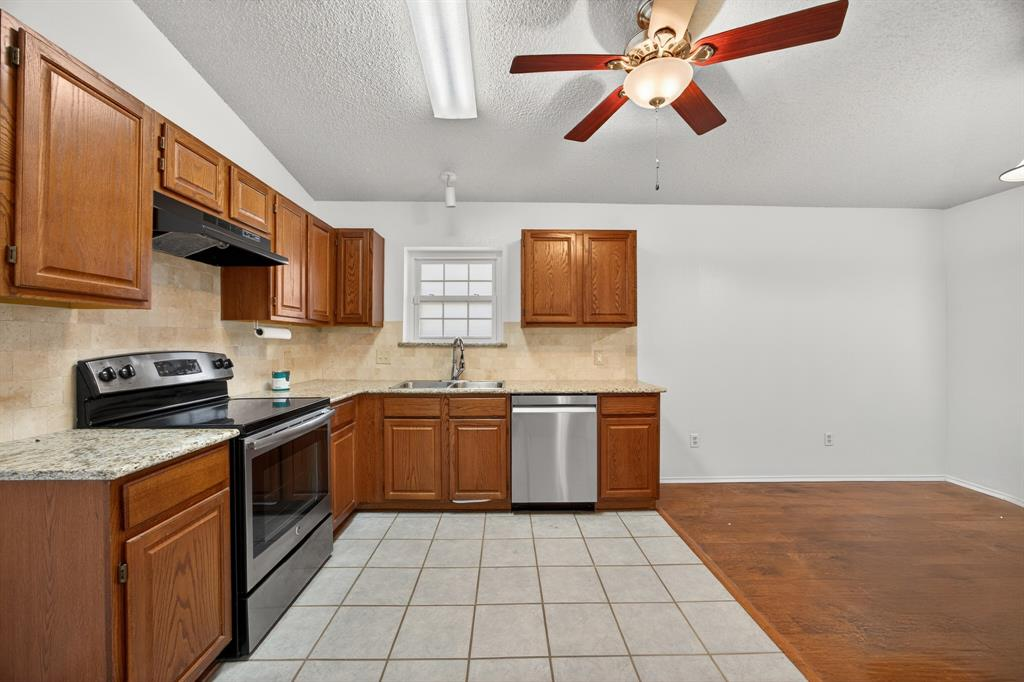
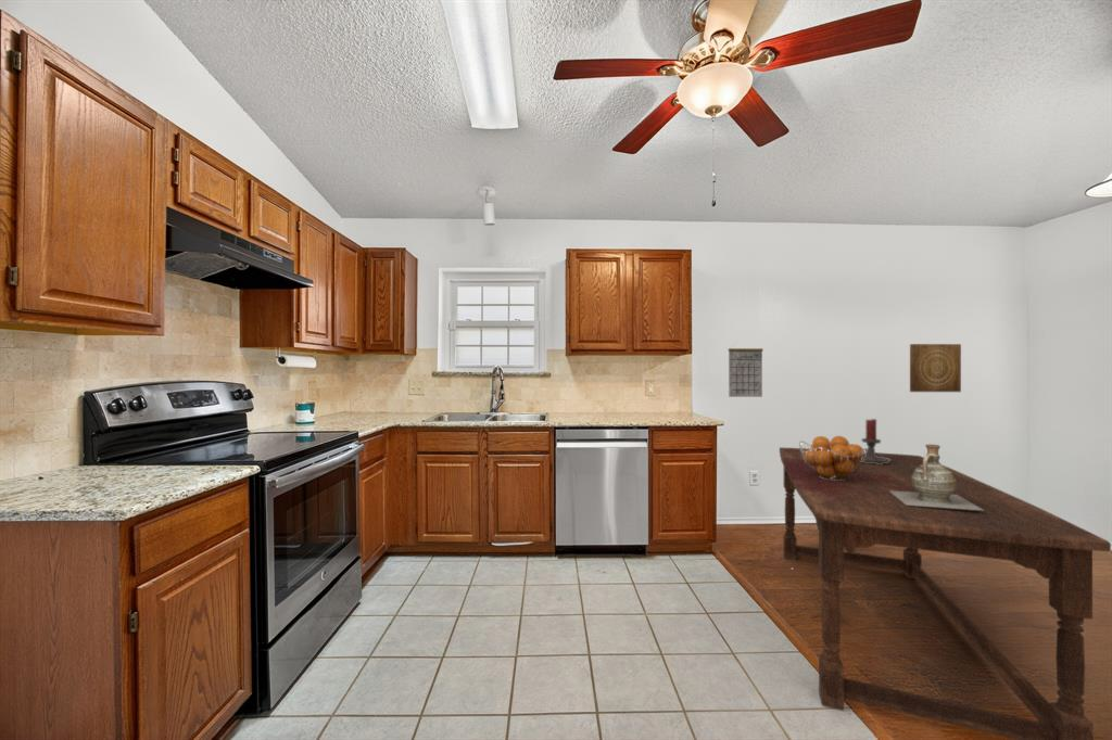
+ calendar (745, 367)
+ wall art (935, 368)
+ ceramic jug (932, 472)
+ dining table (881, 544)
+ fruit basket (831, 457)
+ candle holder (870, 438)
